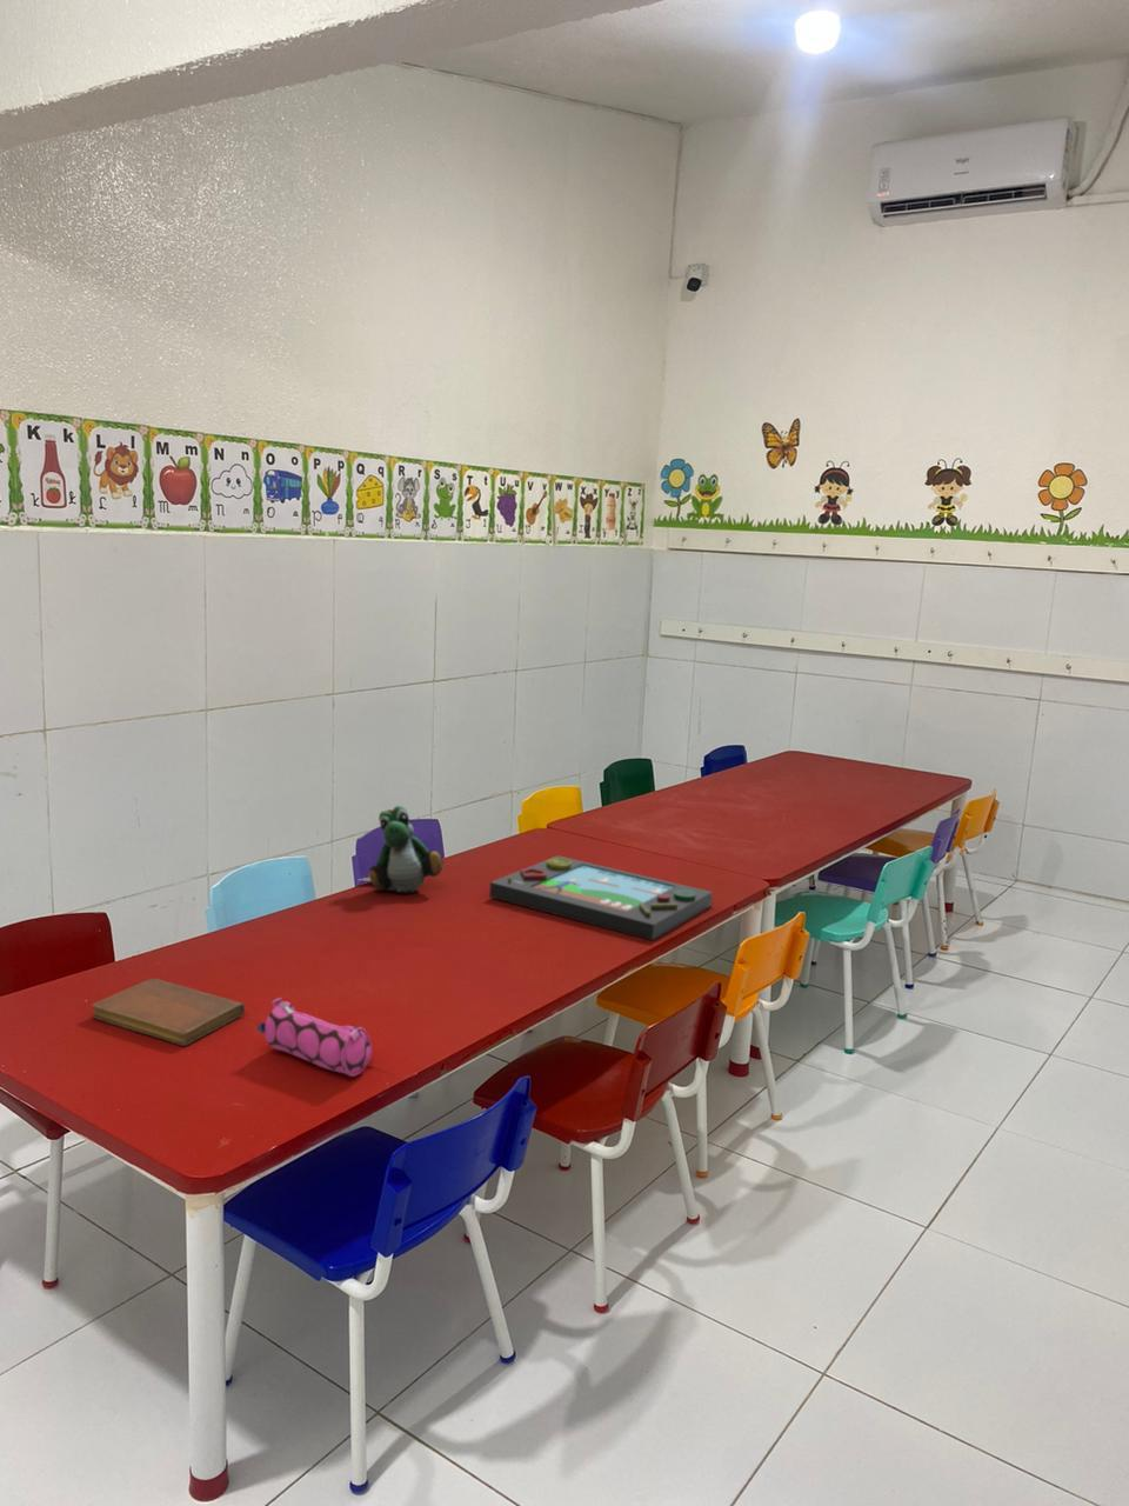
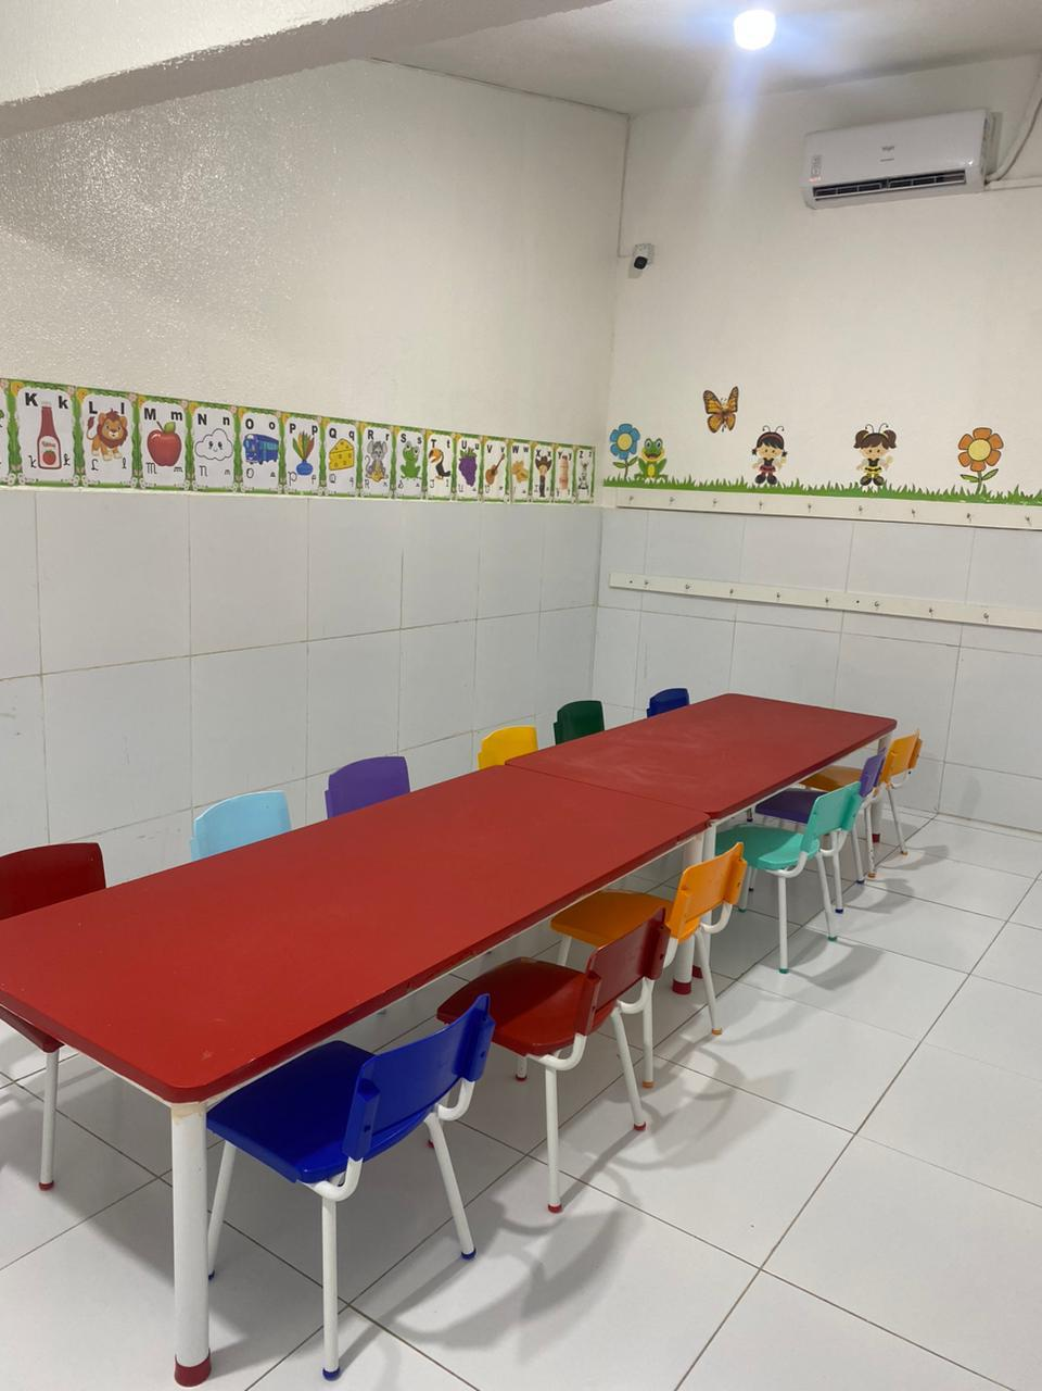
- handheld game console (601, 892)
- notebook (168, 1009)
- pencil case (317, 1035)
- stuffed toy (402, 847)
